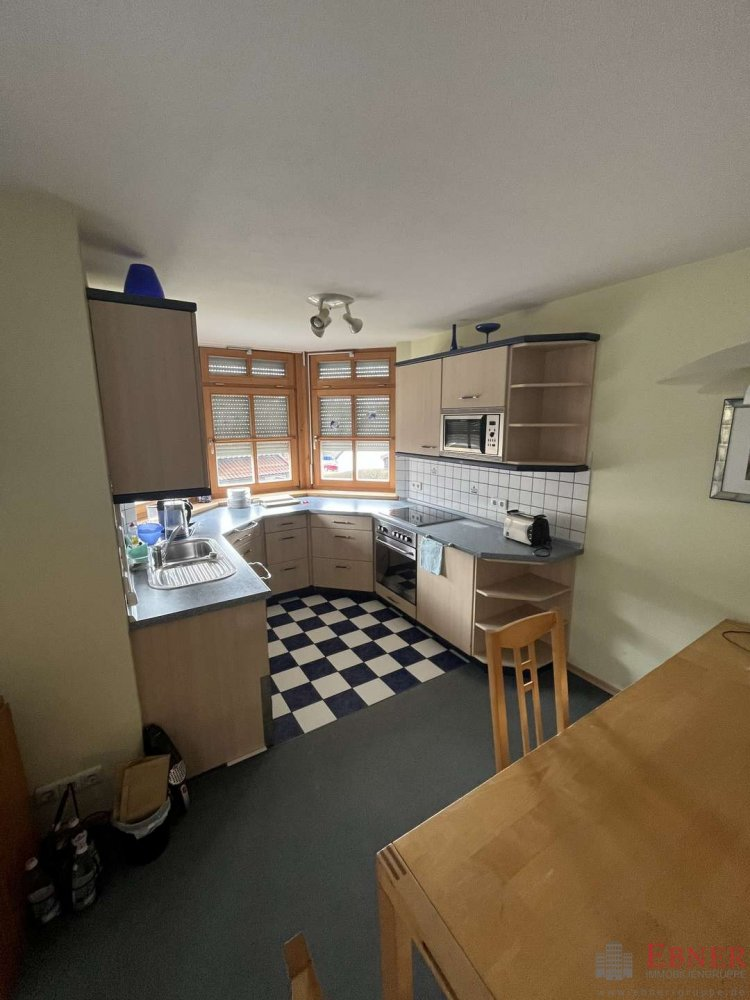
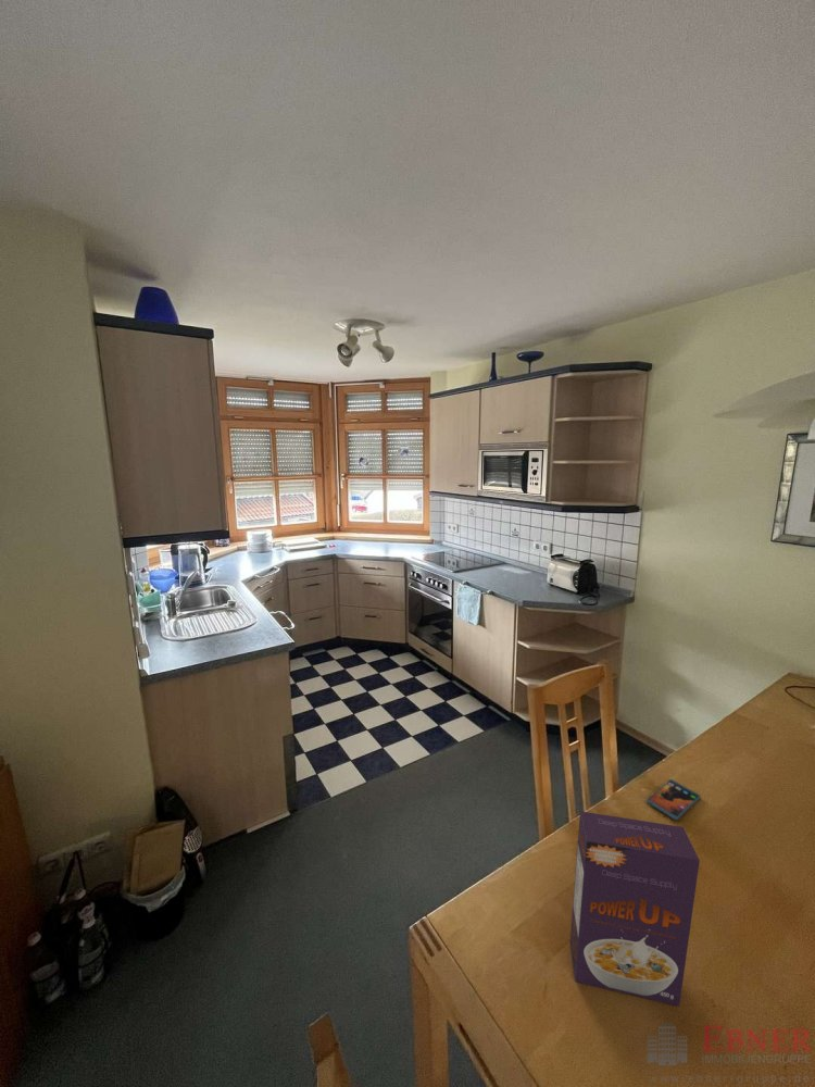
+ smartphone (673, 798)
+ cereal box (628, 905)
